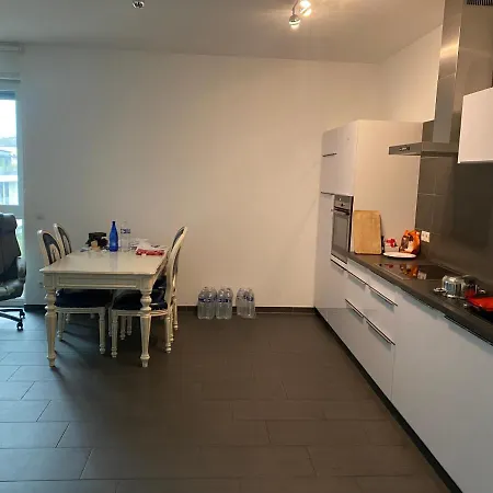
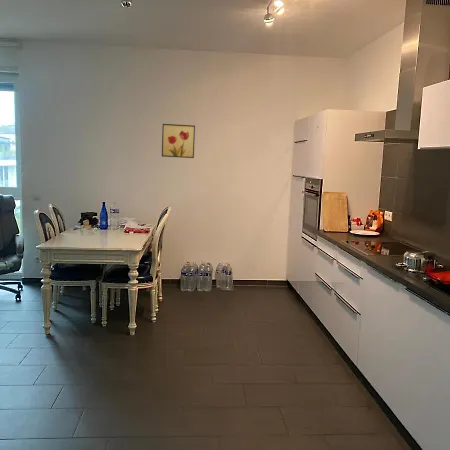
+ wall art (178, 141)
